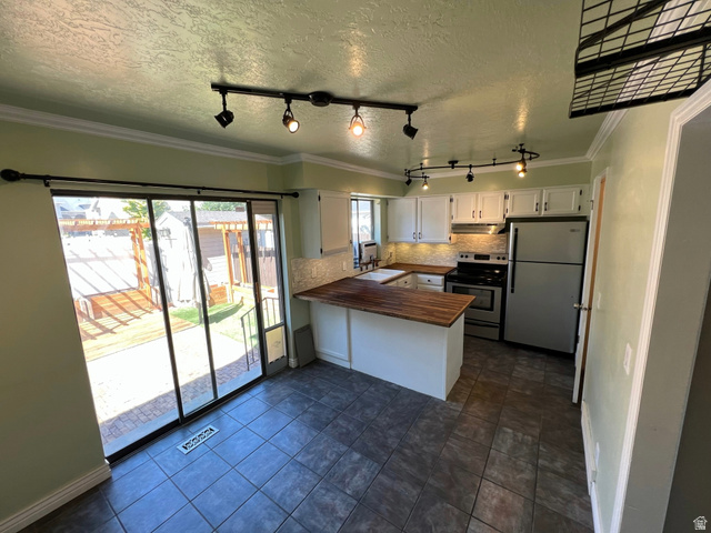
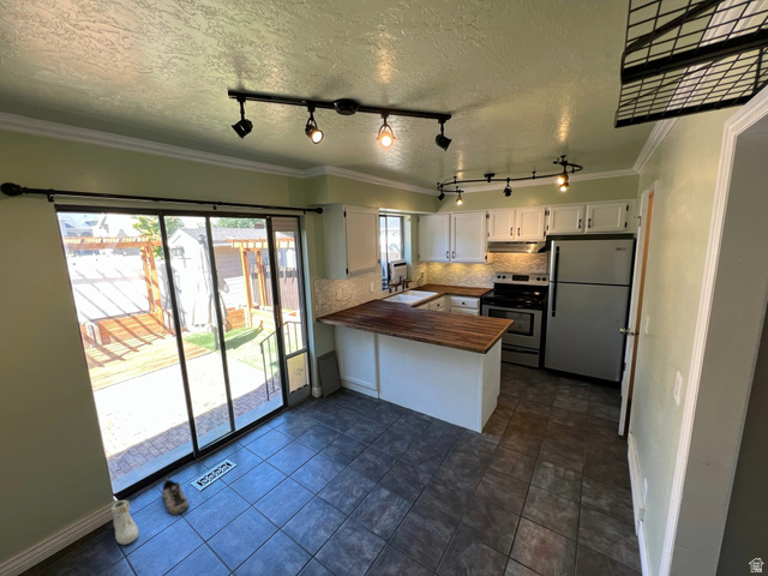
+ sneaker (122, 520)
+ shoe (172, 494)
